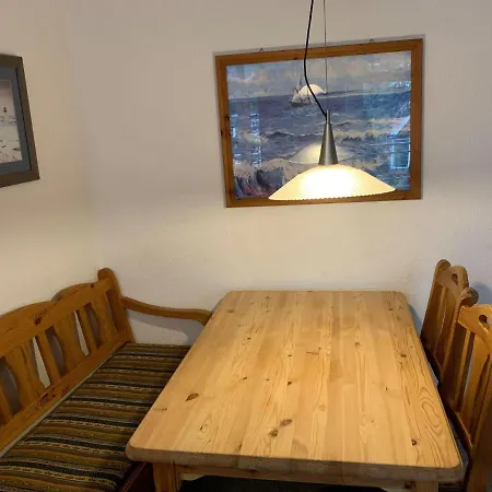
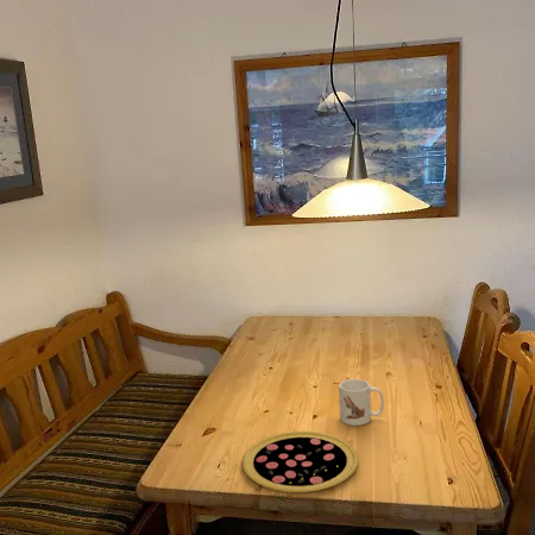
+ mug (361, 401)
+ pizza (300, 459)
